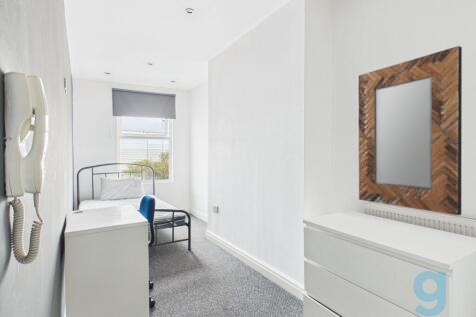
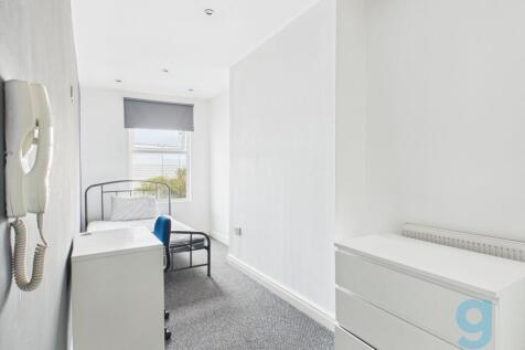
- home mirror (402, 135)
